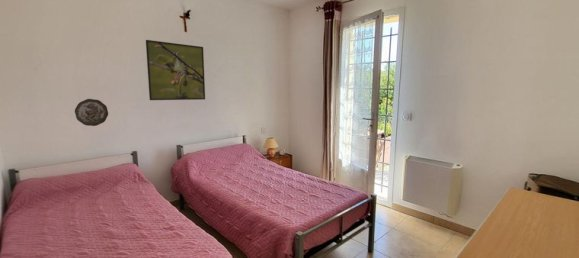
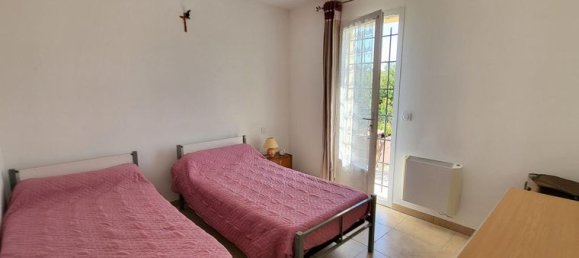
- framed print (177, 72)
- decorative plate (91, 112)
